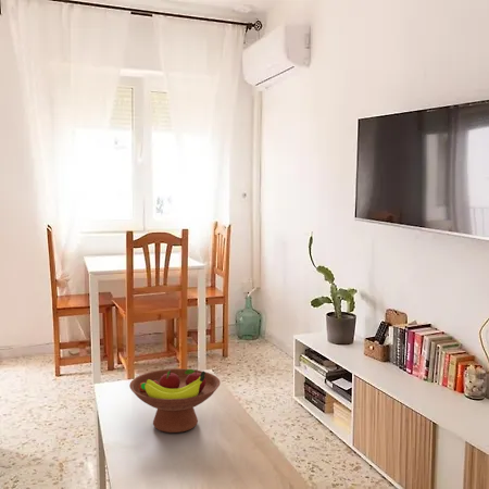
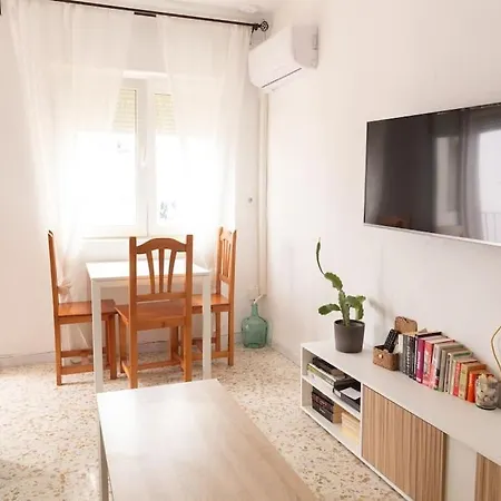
- fruit bowl (175, 396)
